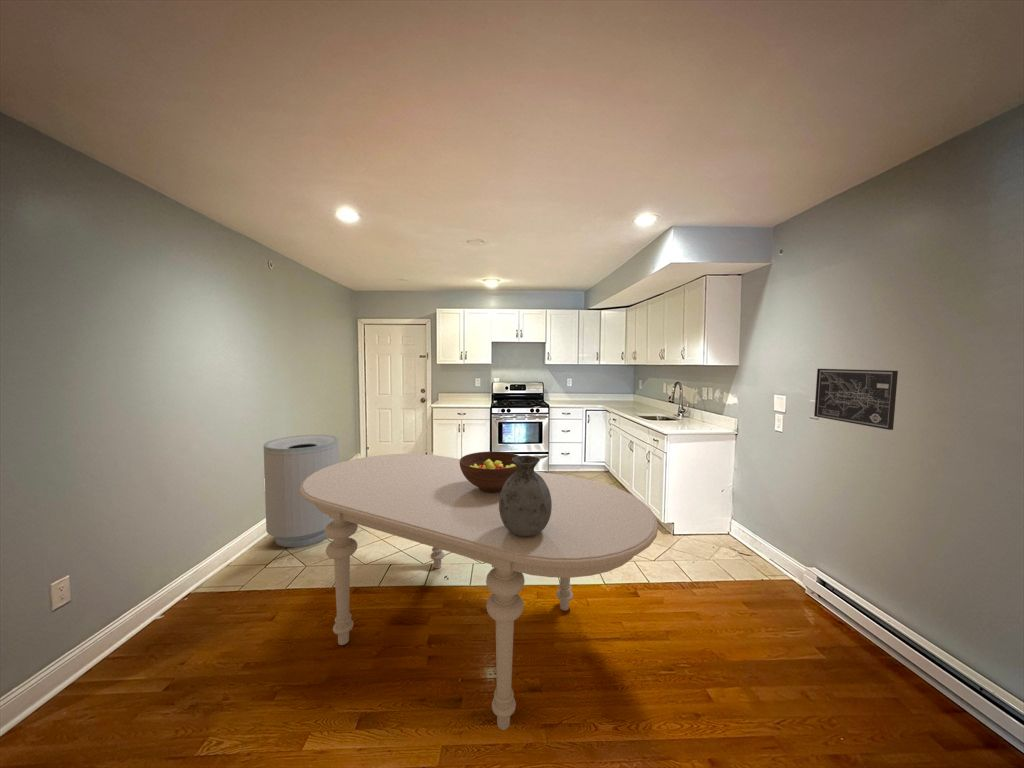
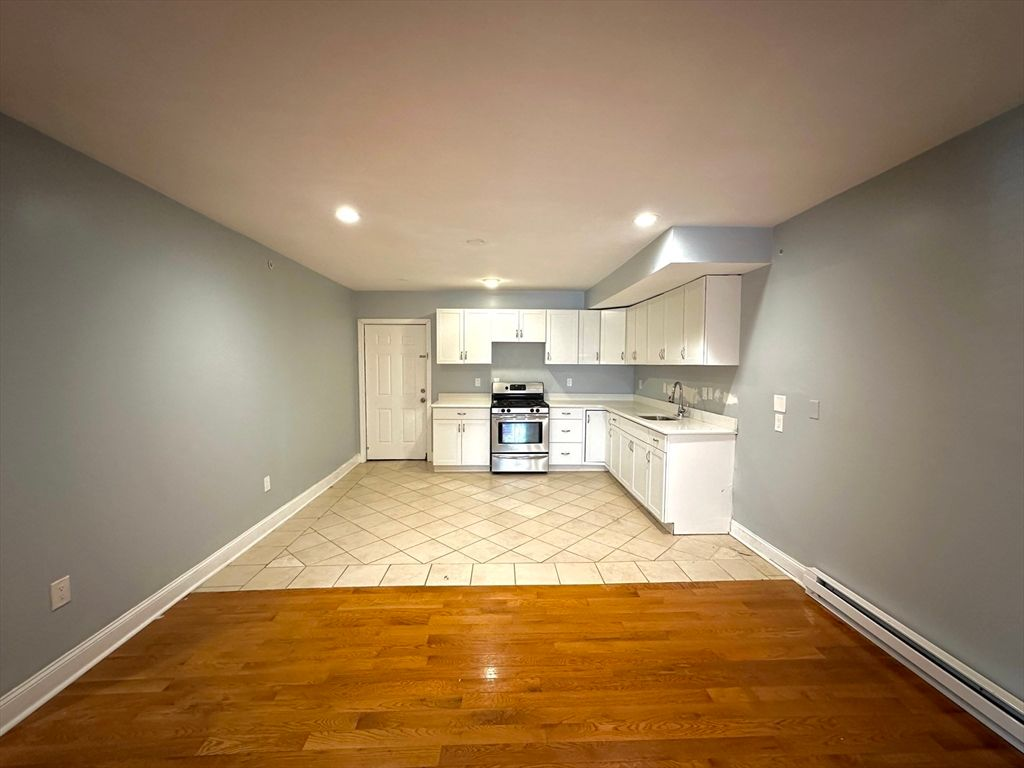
- dining table (462, 555)
- trash can (299, 488)
- vase (525, 495)
- fruit bowl (492, 473)
- wall art (851, 396)
